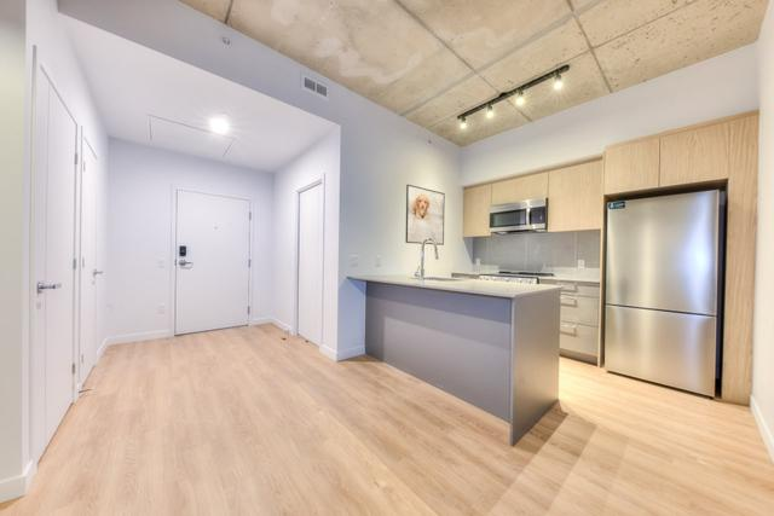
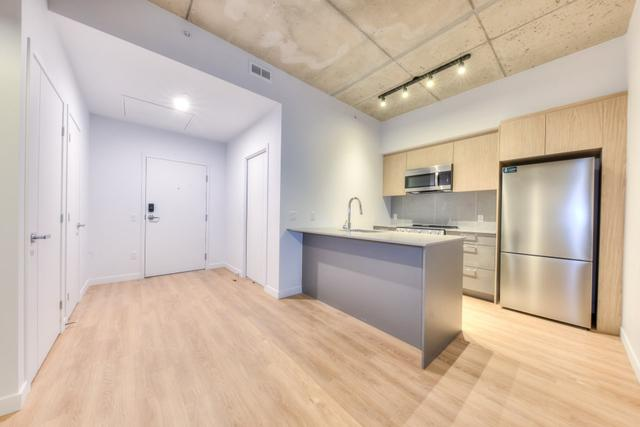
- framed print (426, 216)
